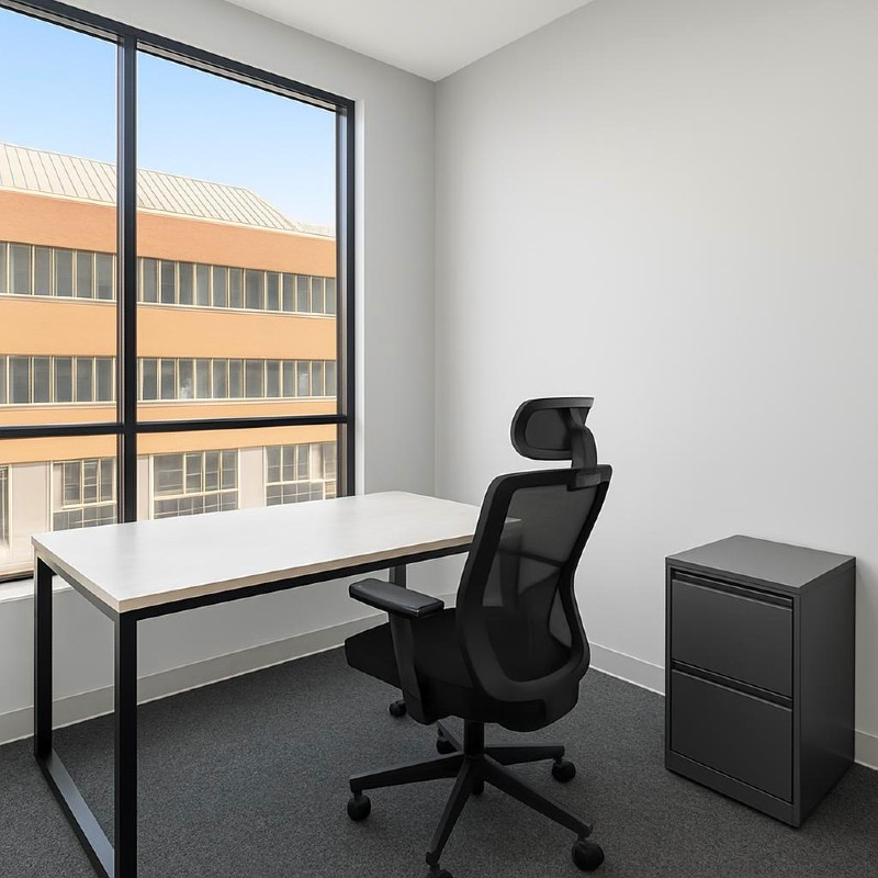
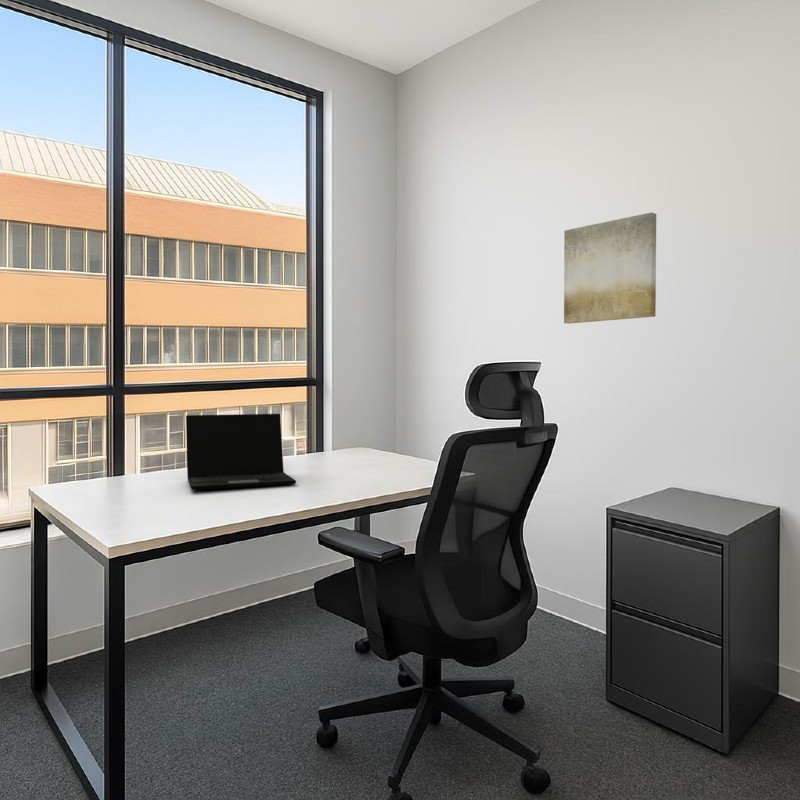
+ wall art (607, 271)
+ laptop (239, 448)
